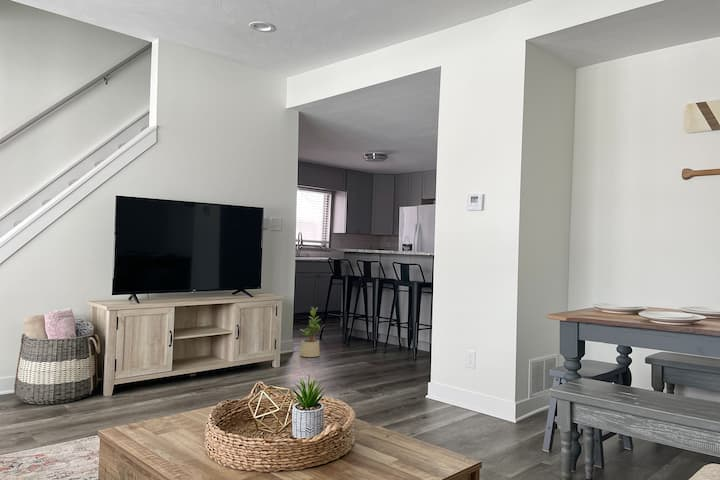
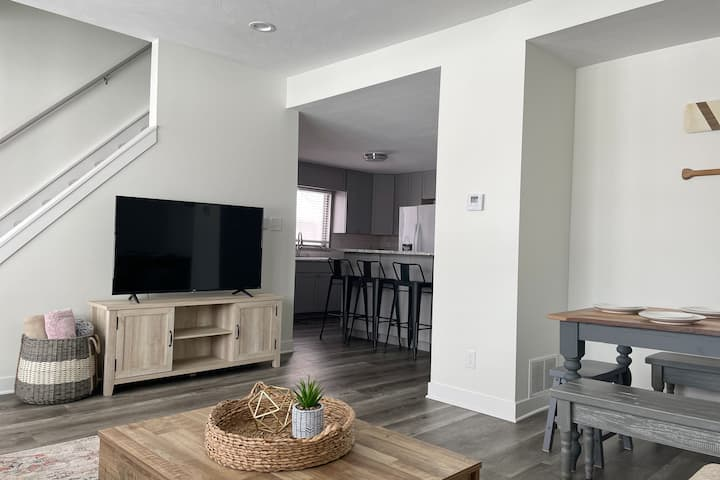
- potted plant (310, 330)
